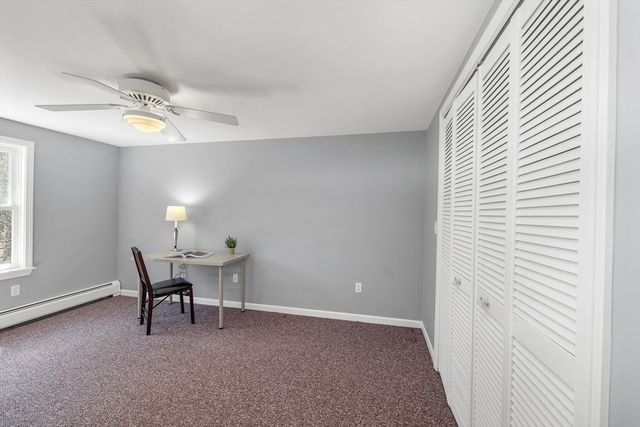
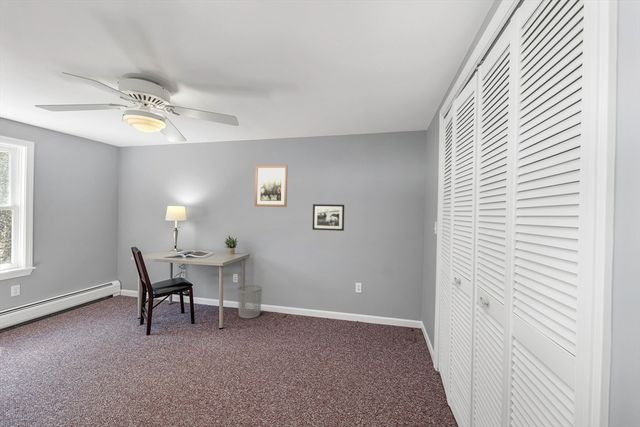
+ picture frame (328, 217)
+ waste bin (249, 301)
+ wall art (270, 186)
